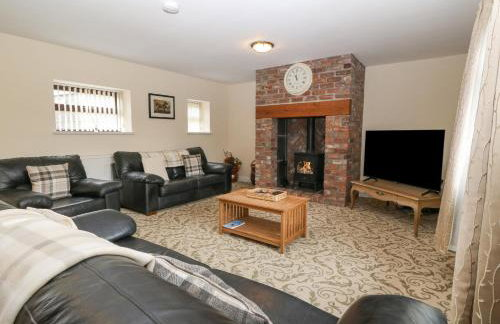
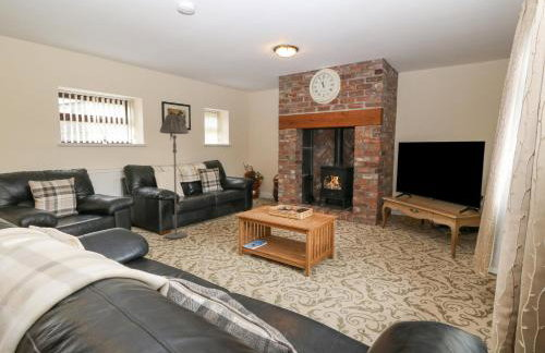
+ floor lamp (174, 176)
